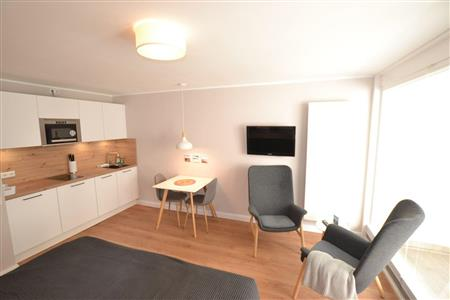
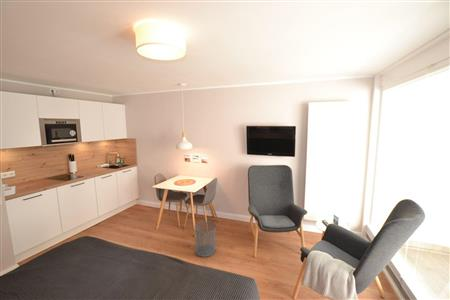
+ waste bin (205, 238)
